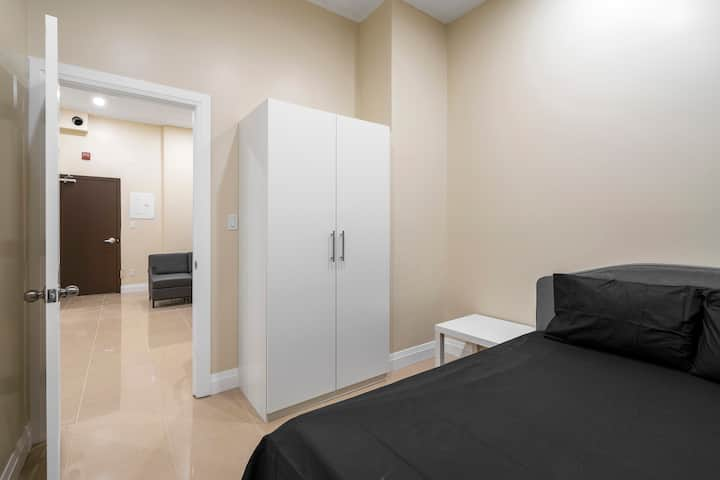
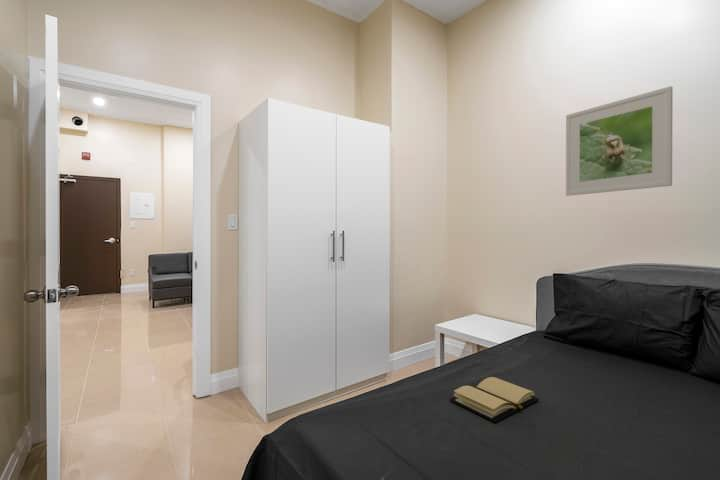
+ book (495, 395)
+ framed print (613, 146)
